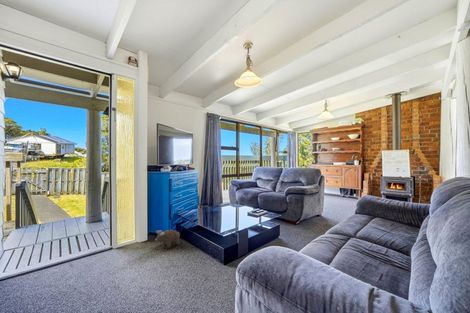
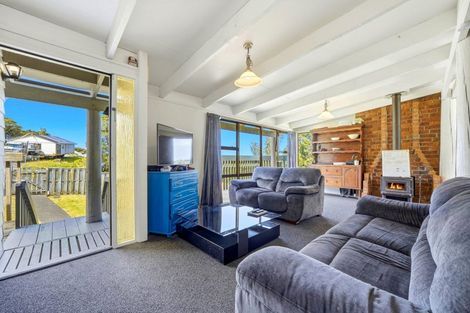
- plush toy (167, 237)
